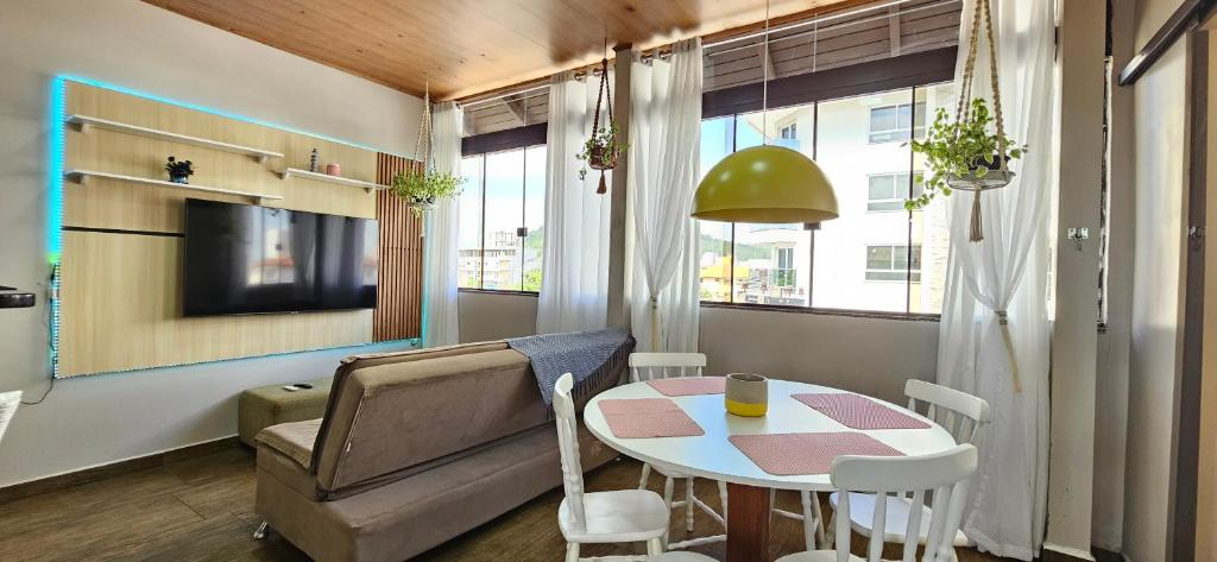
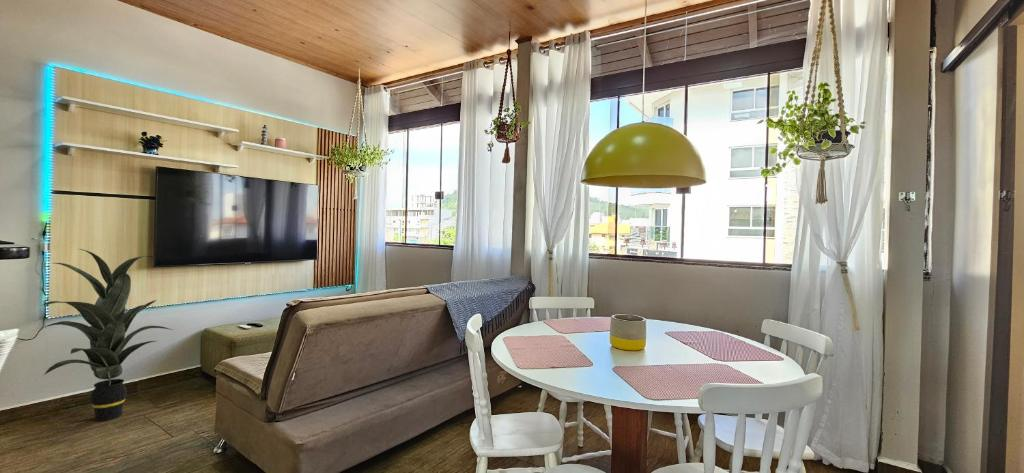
+ indoor plant (100, 333)
